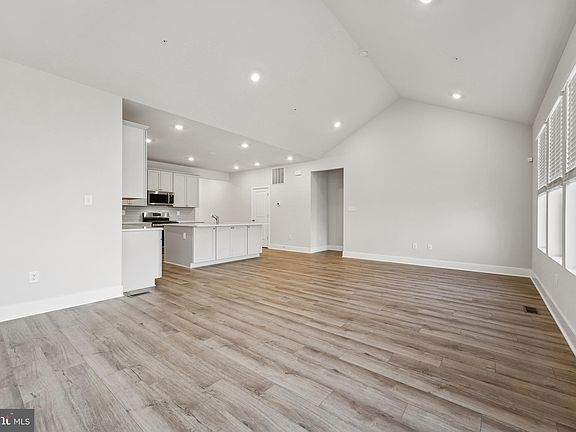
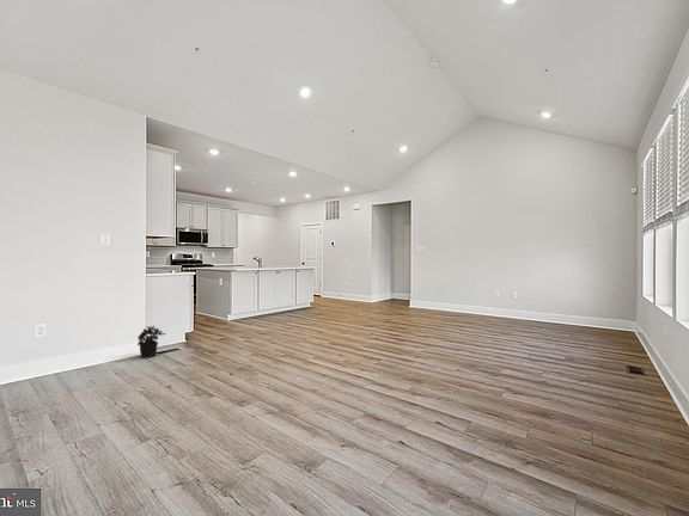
+ potted plant (150, 340)
